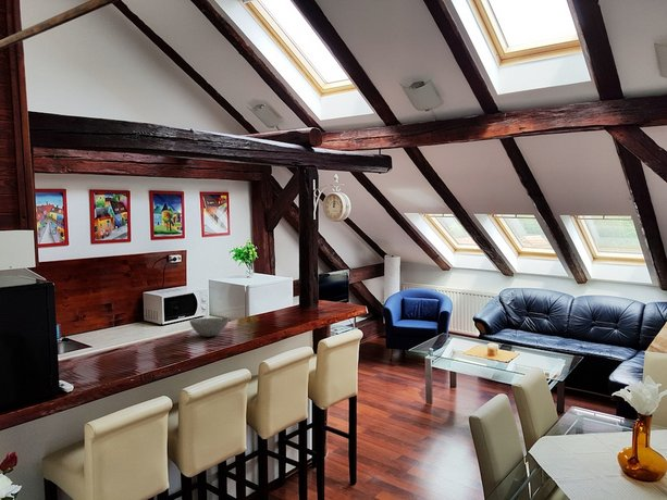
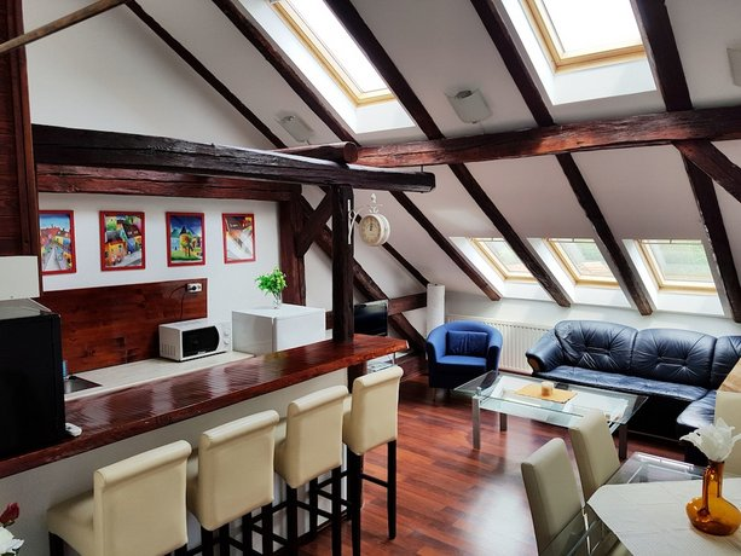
- bowl (210, 327)
